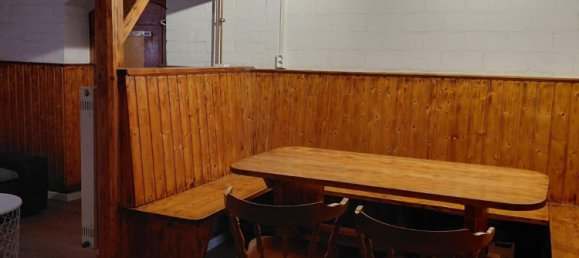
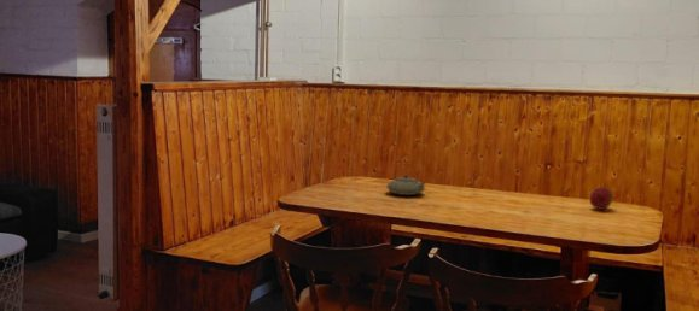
+ fruit (601, 198)
+ teapot (407, 178)
